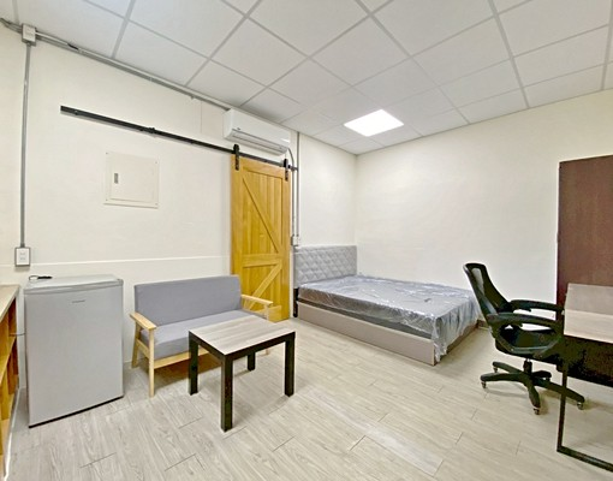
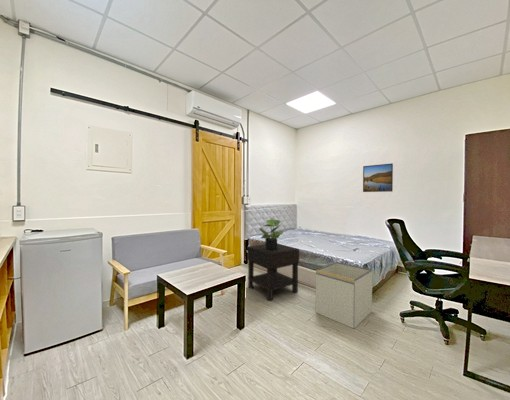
+ potted plant (273, 234)
+ nightstand (272, 268)
+ storage bin (343, 290)
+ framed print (377, 178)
